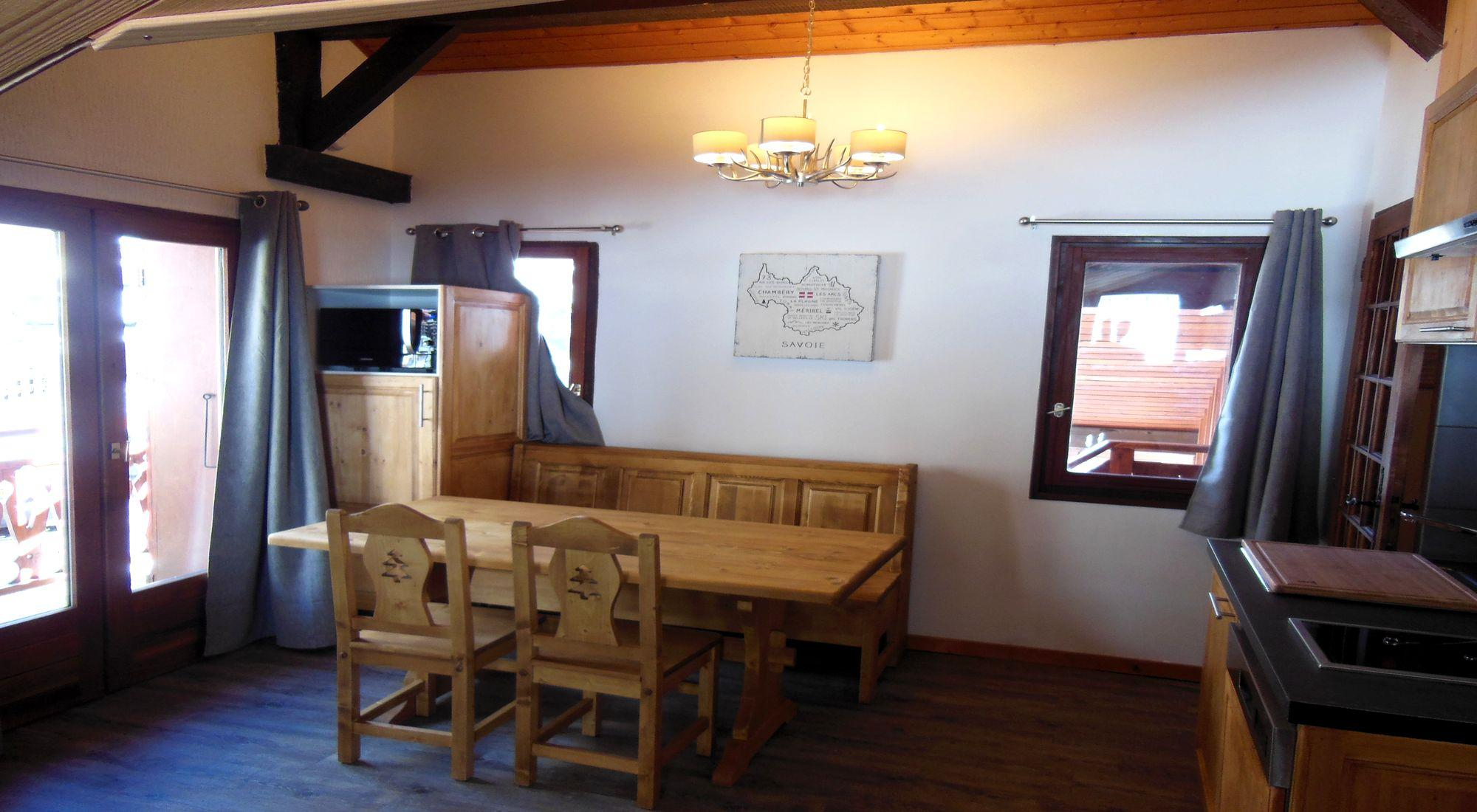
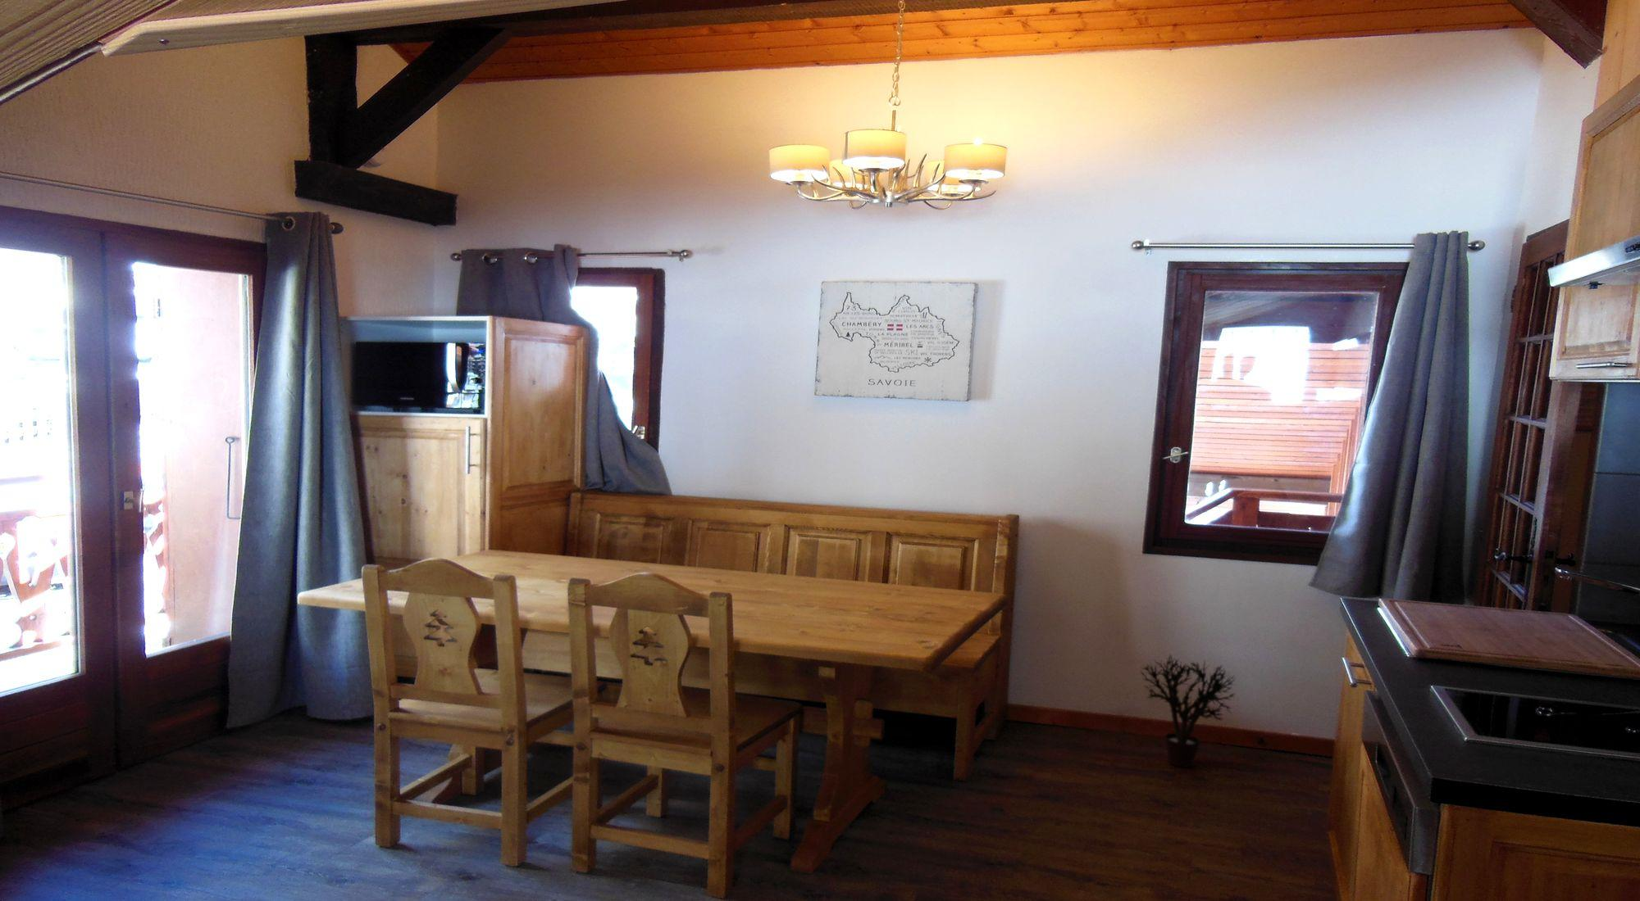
+ potted plant (1184, 711)
